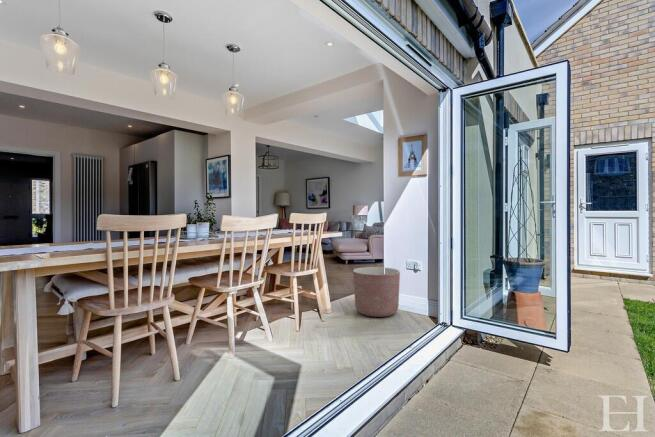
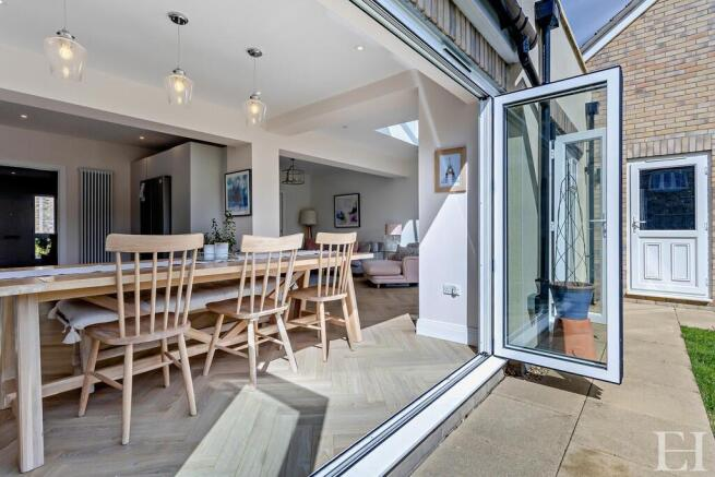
- planter (376, 291)
